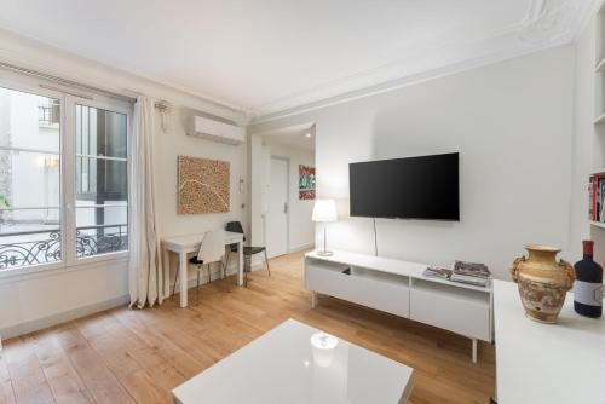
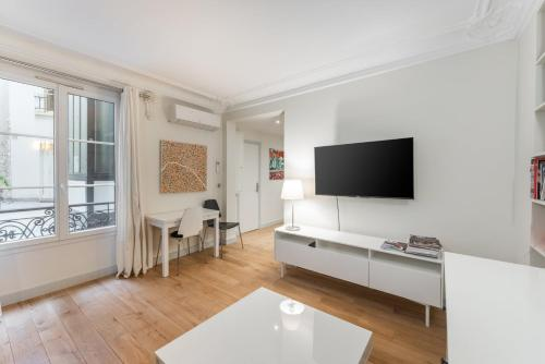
- wine bottle (587, 277)
- vase (540, 282)
